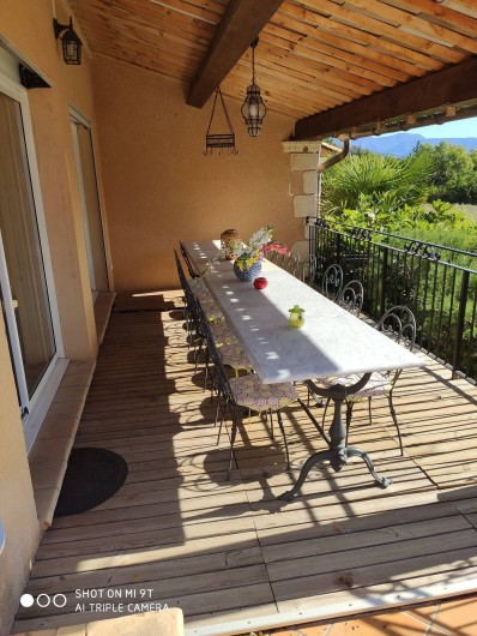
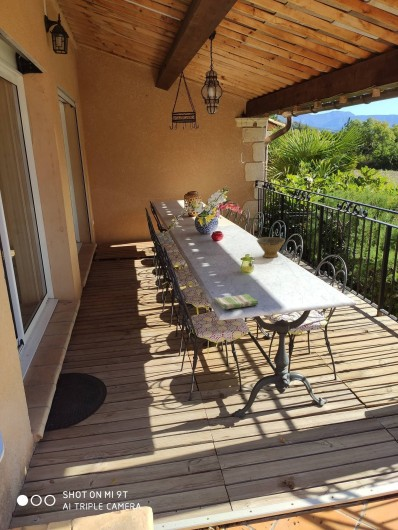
+ bowl (270, 248)
+ dish towel (235, 300)
